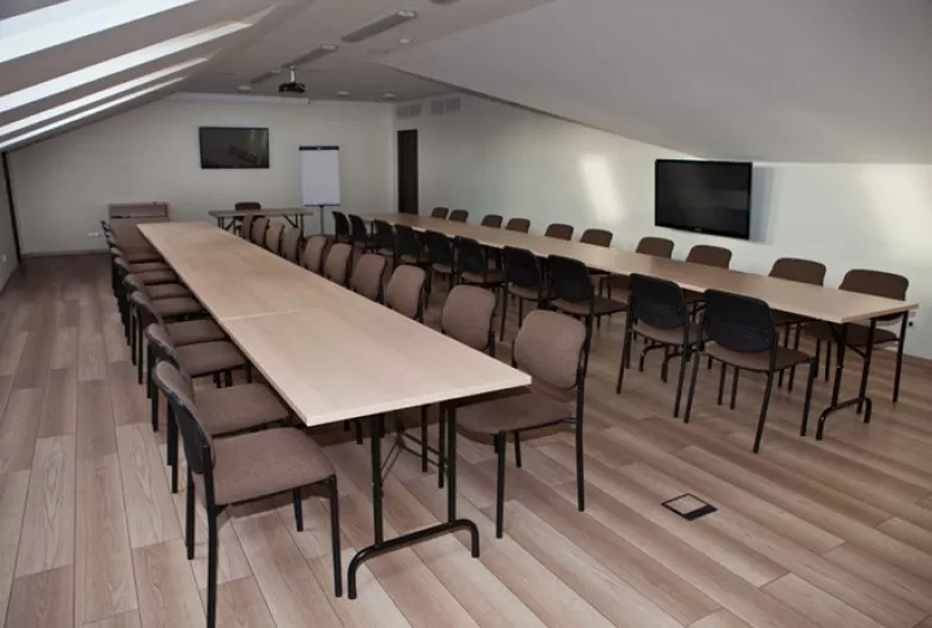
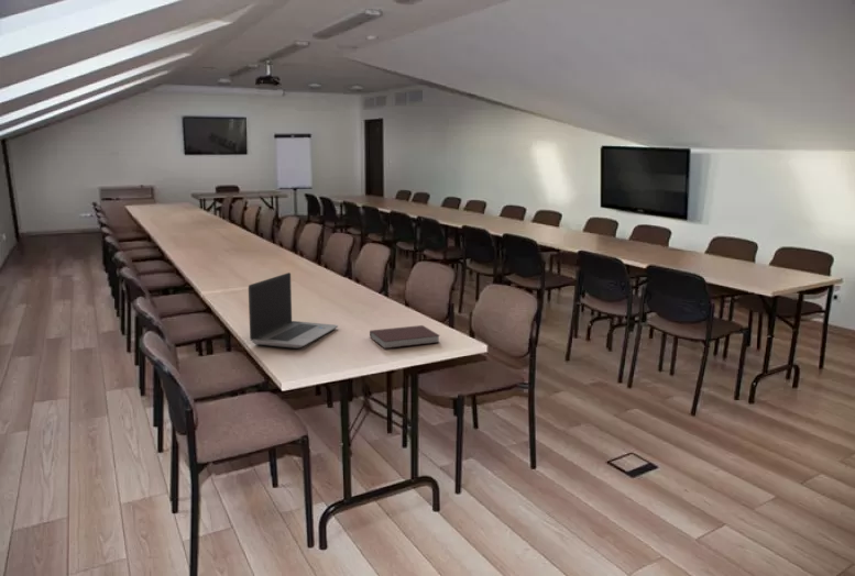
+ laptop computer (291, 308)
+ notebook (404, 336)
